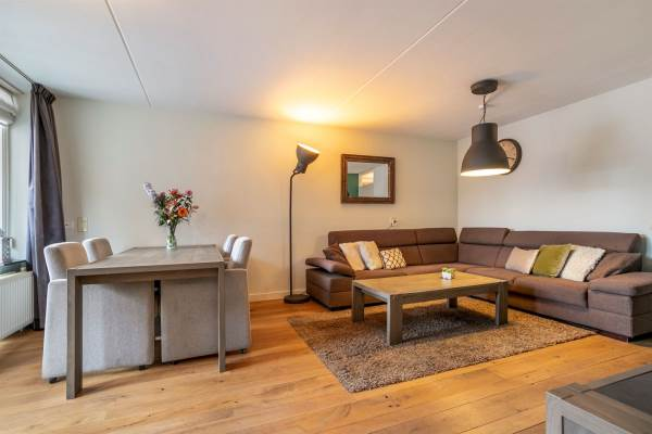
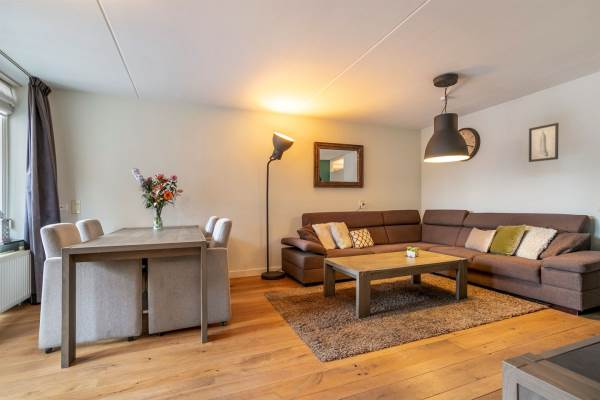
+ wall art (542, 143)
